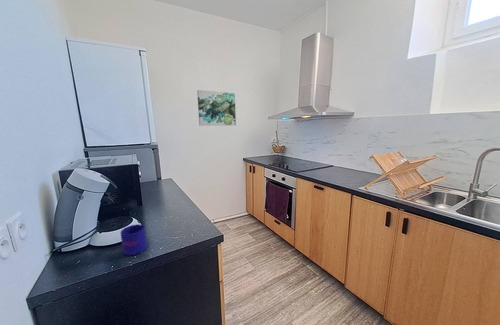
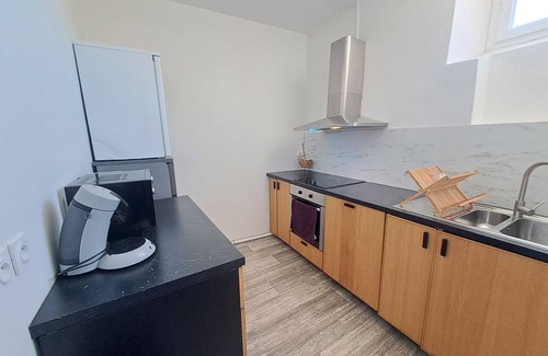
- wall art (217, 109)
- mug (136, 237)
